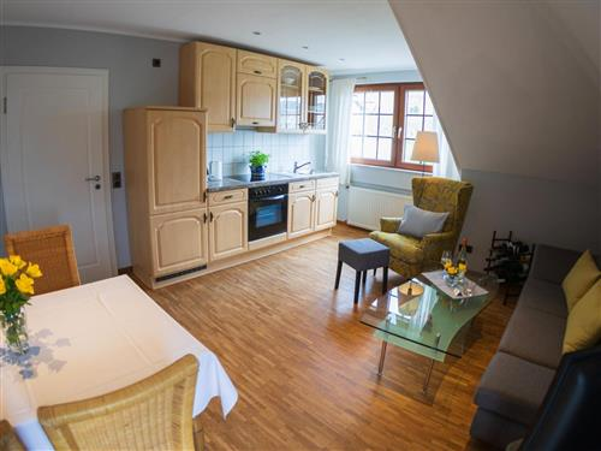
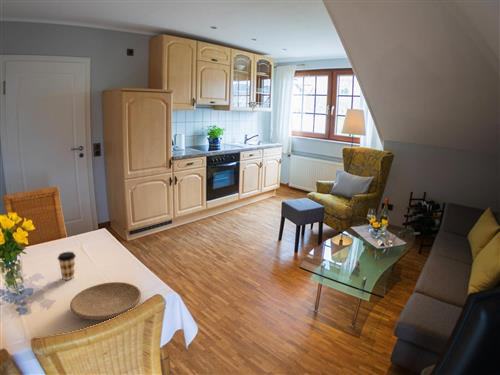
+ coffee cup (67, 265)
+ plate (107, 302)
